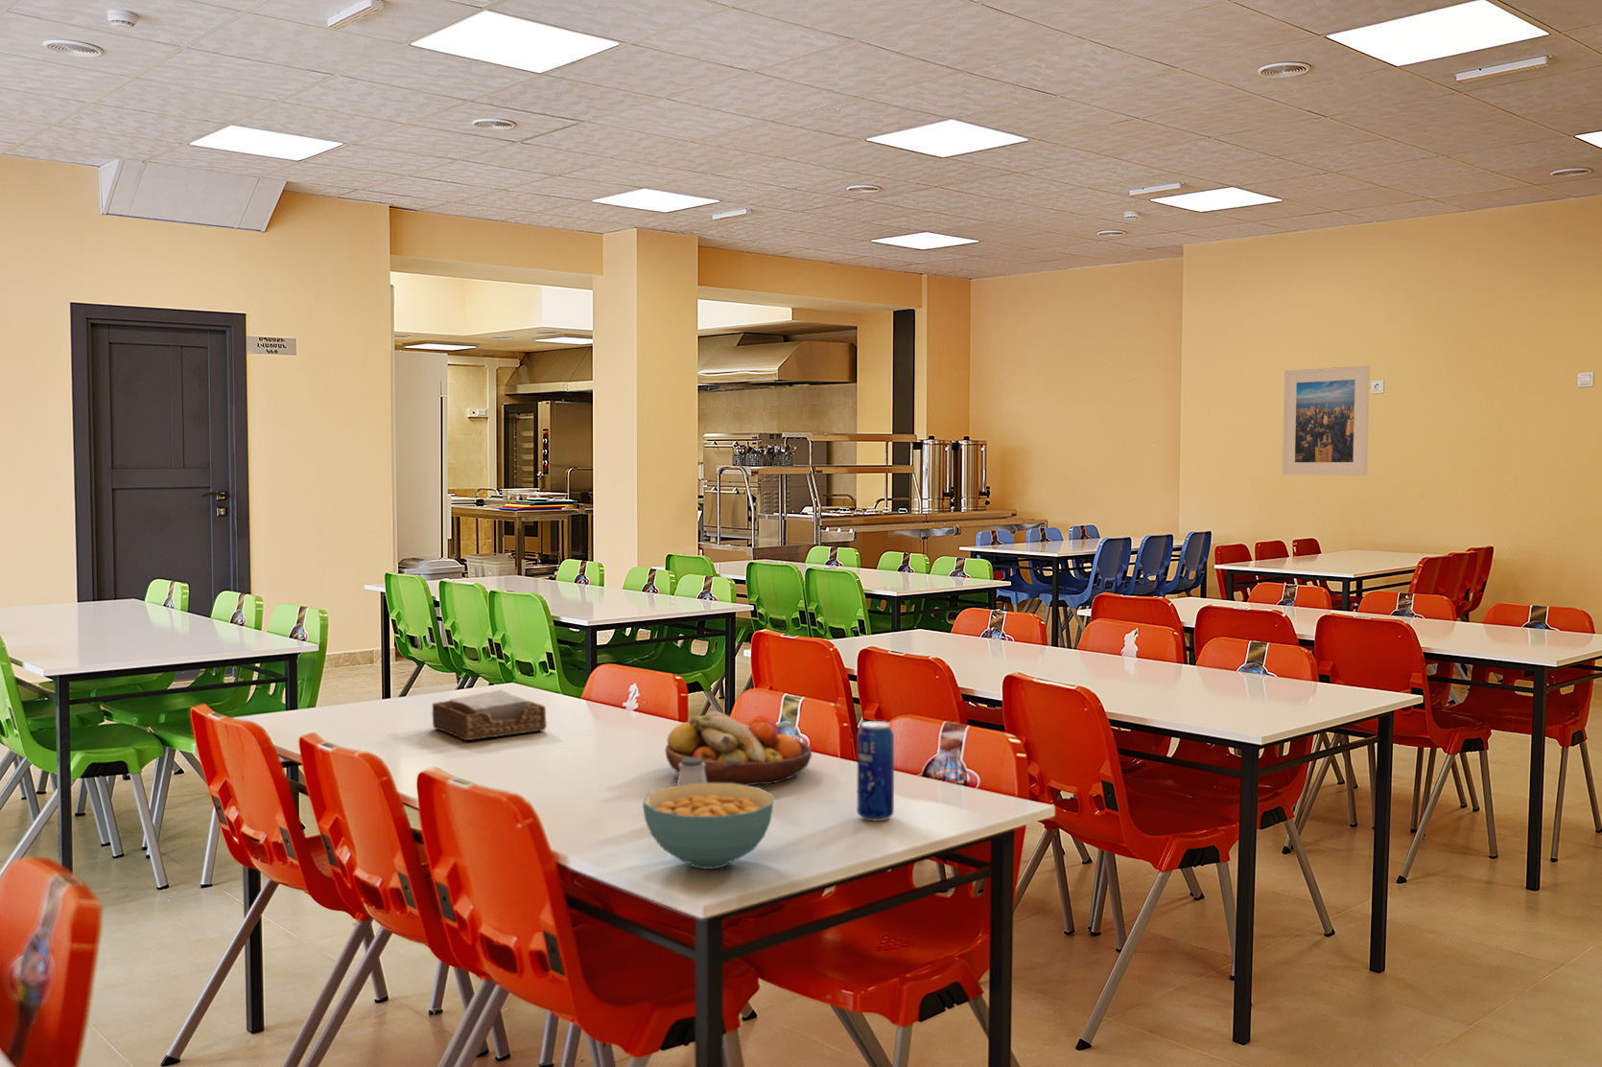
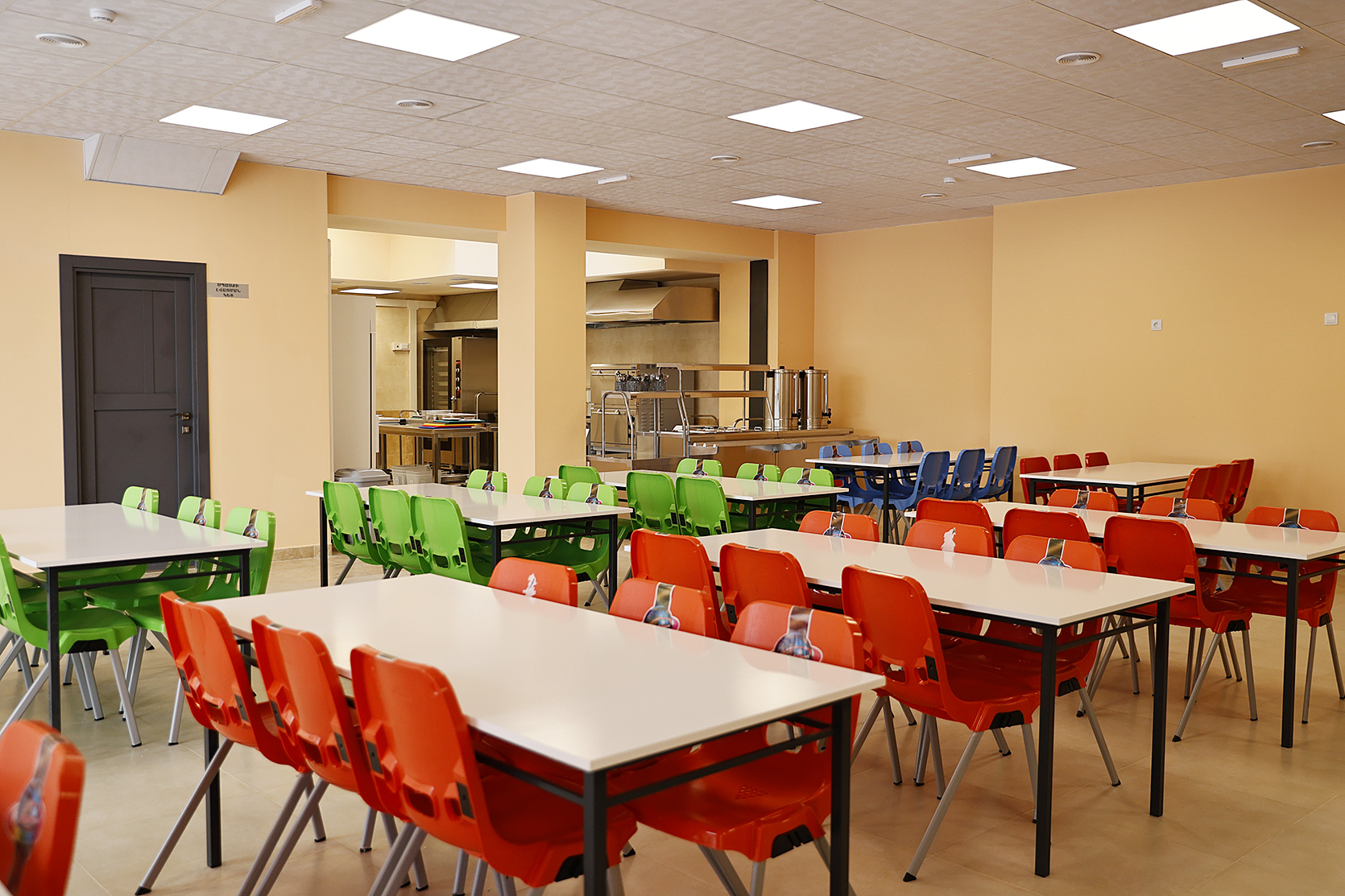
- cereal bowl (709, 830)
- saltshaker (692, 784)
- beverage can (875, 769)
- napkin holder (488, 712)
- fruit bowl (738, 741)
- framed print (1323, 422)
